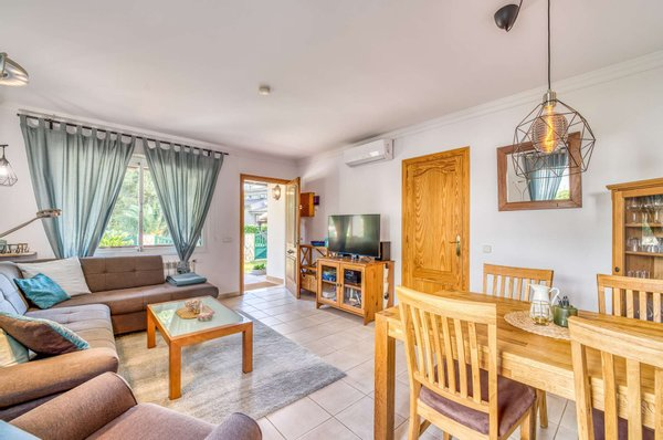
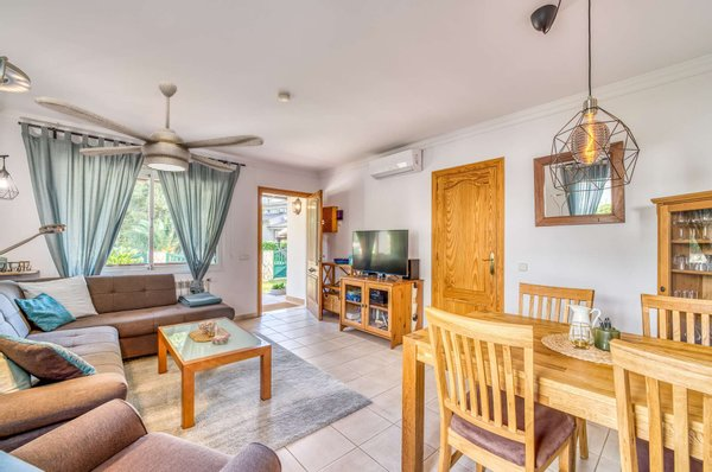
+ ceiling fan (167, 126)
